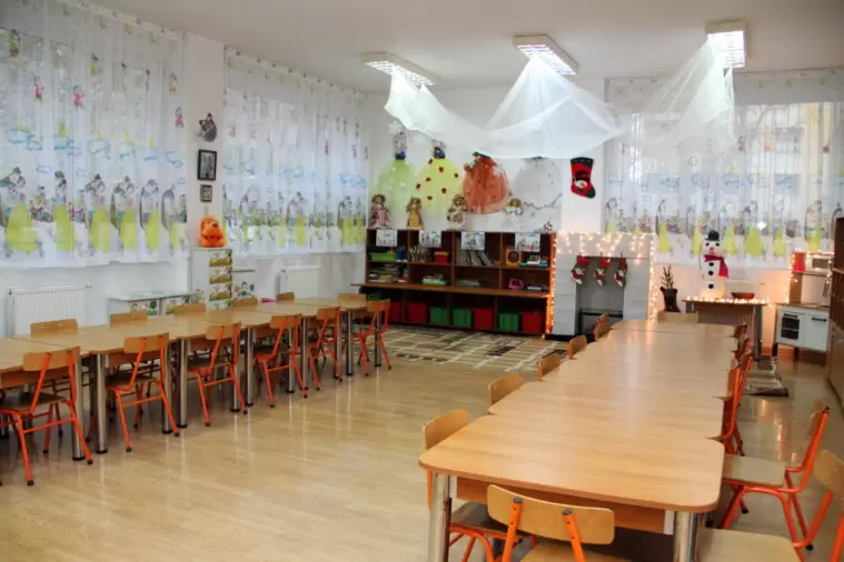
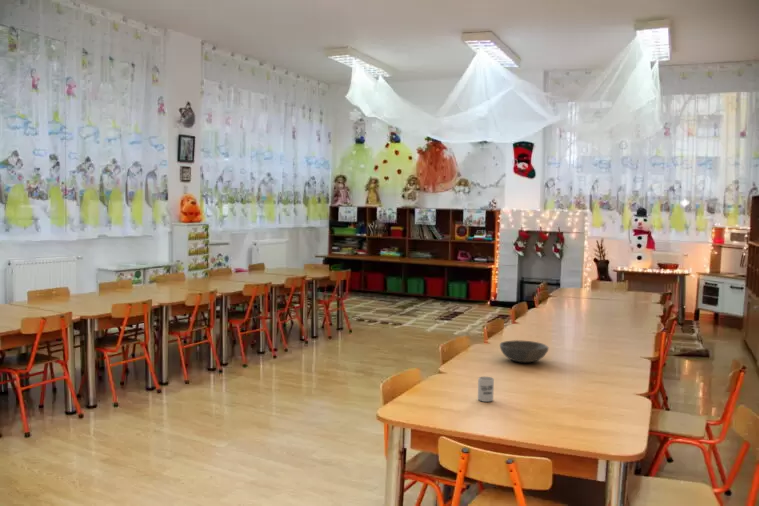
+ bowl (523, 352)
+ cup (485, 389)
